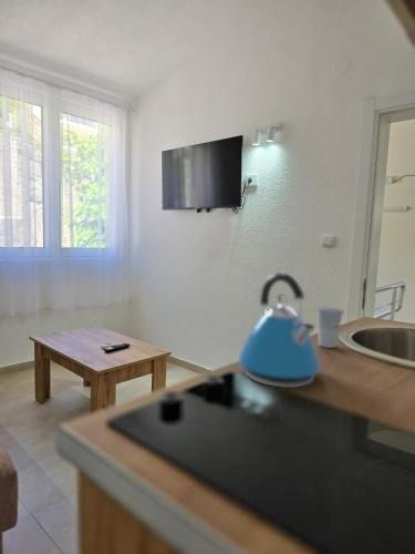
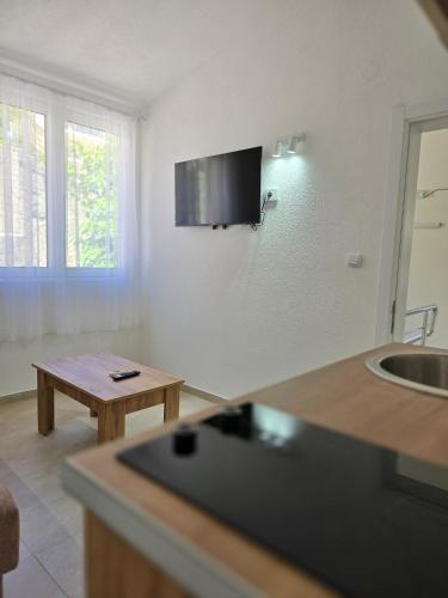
- cup (328, 326)
- kettle (279, 322)
